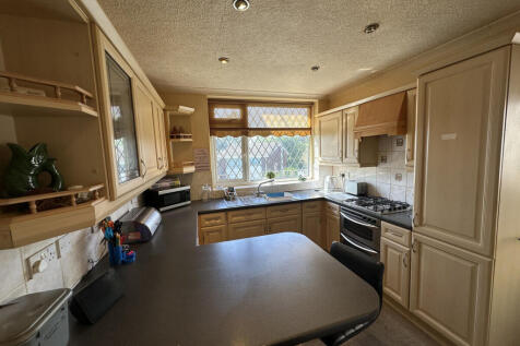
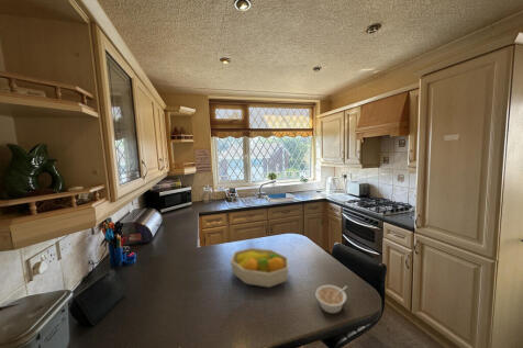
+ fruit bowl (259, 263)
+ legume (331, 298)
